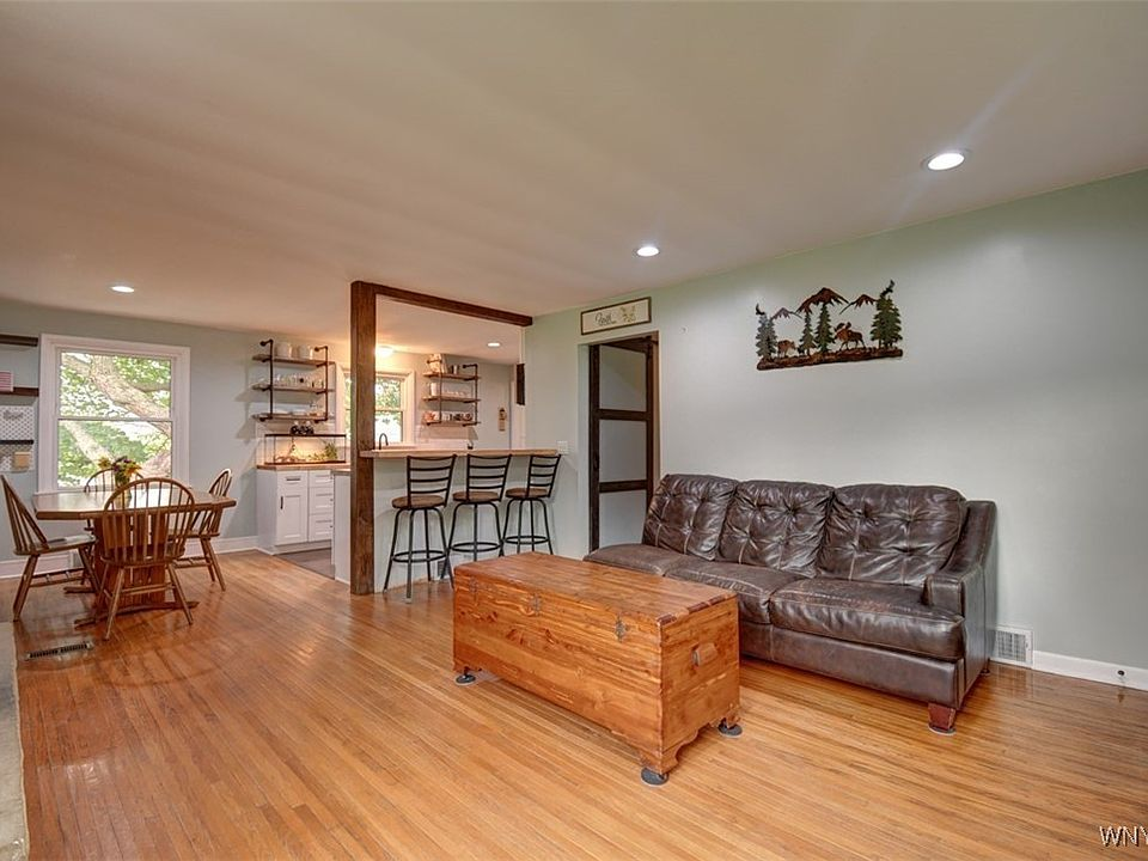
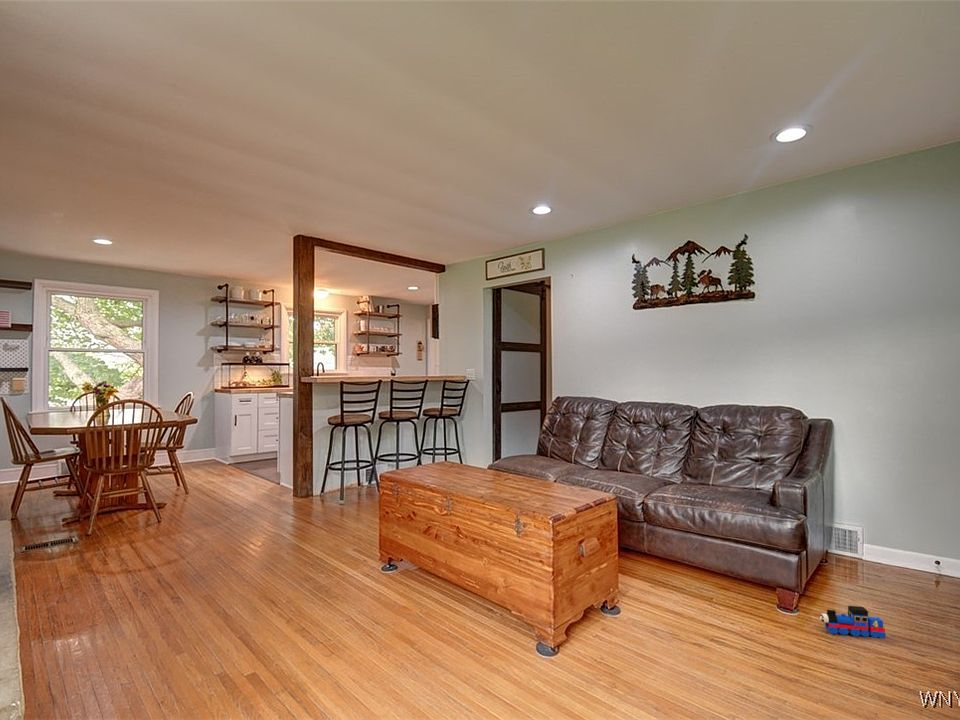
+ toy train (851, 620)
